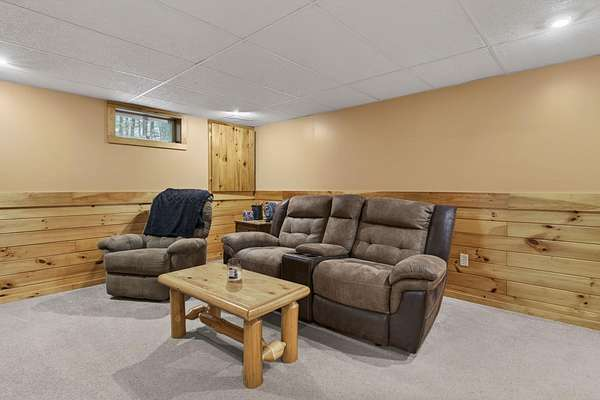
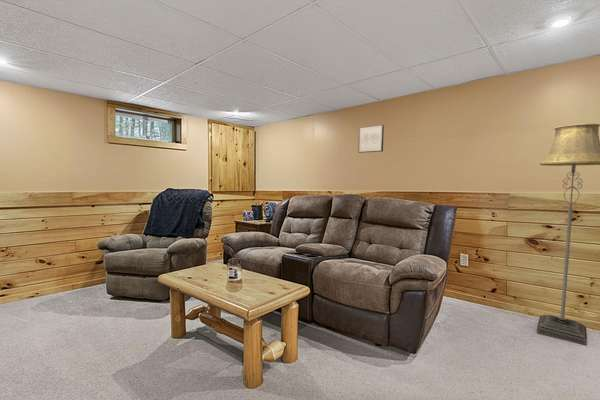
+ wall art (370, 139)
+ floor lamp (568, 231)
